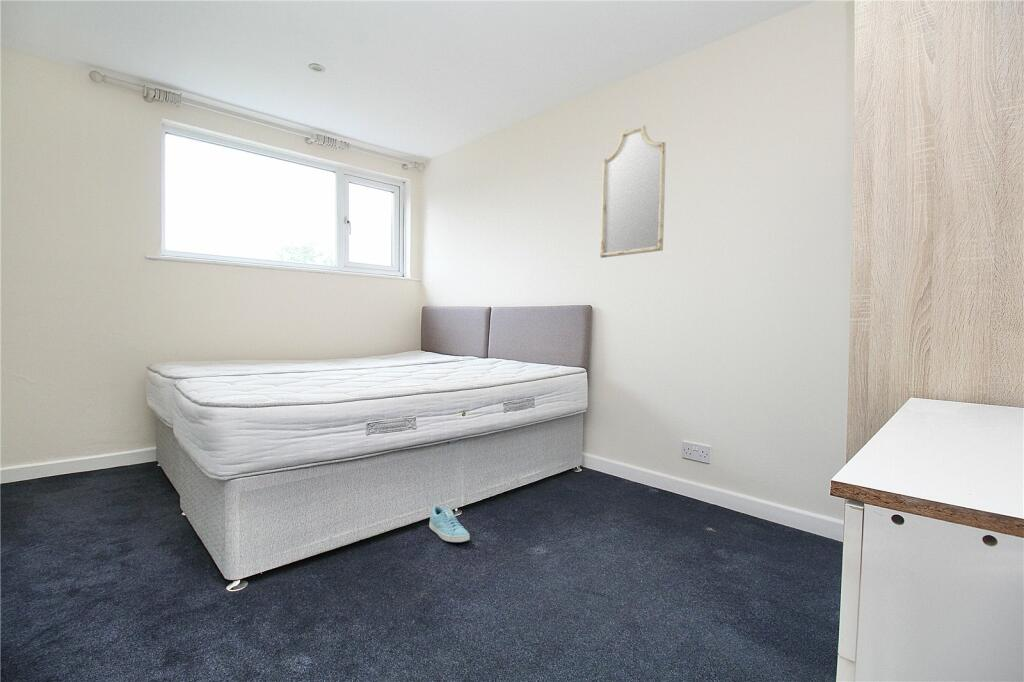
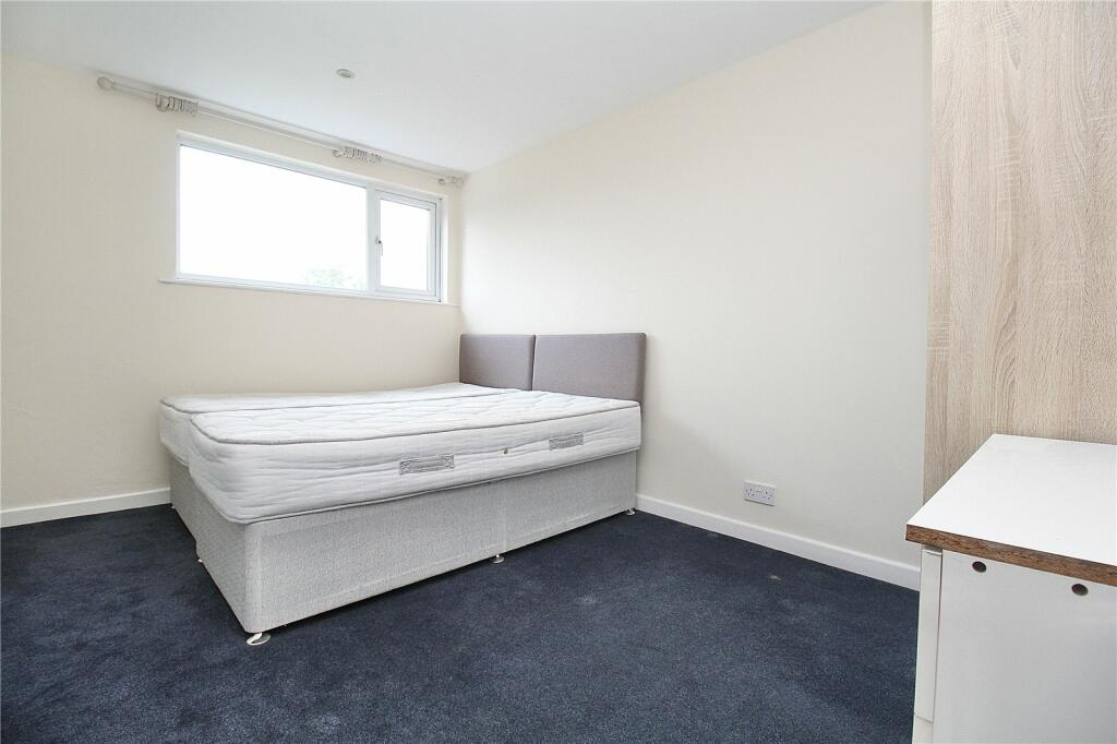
- sneaker (447, 522)
- home mirror (631, 191)
